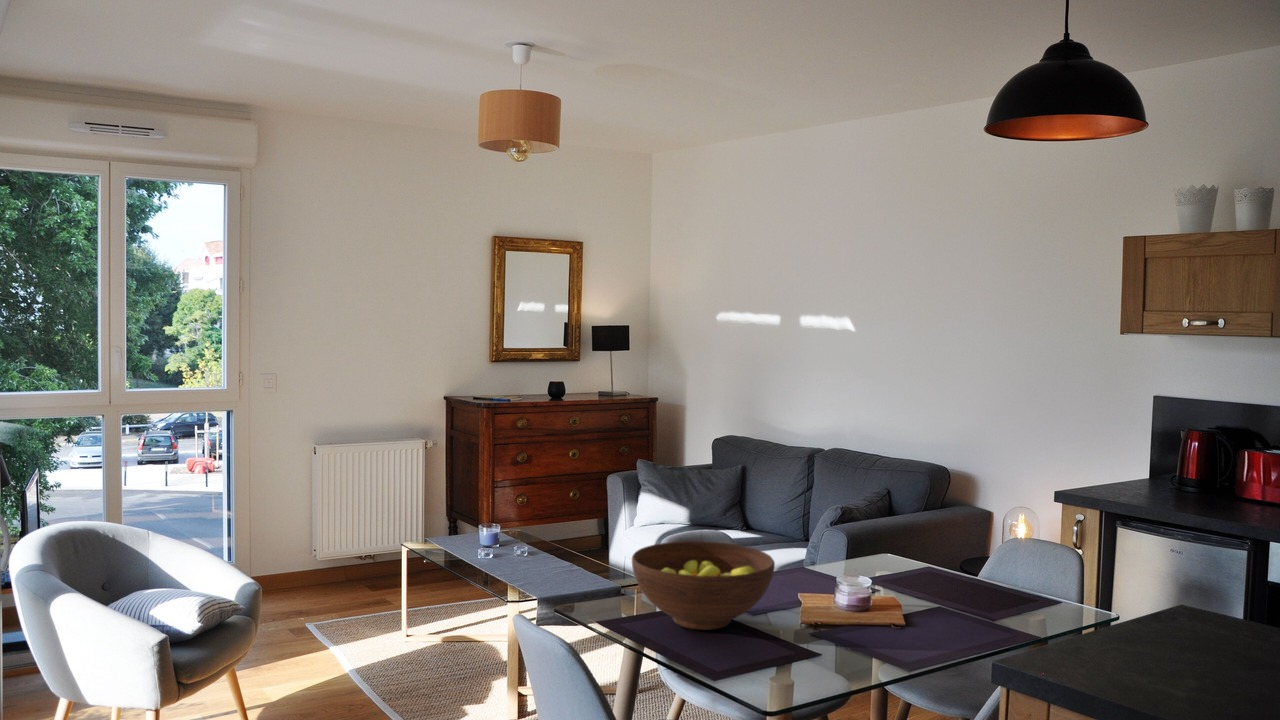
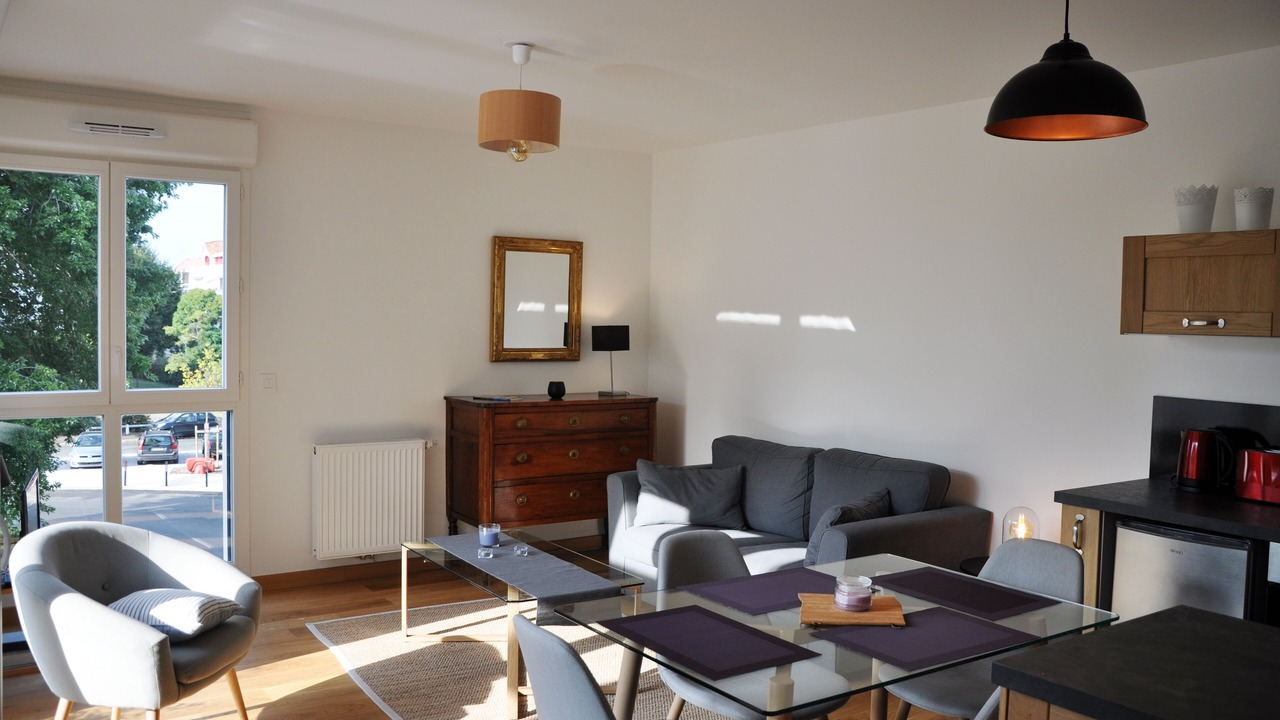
- fruit bowl (702, 590)
